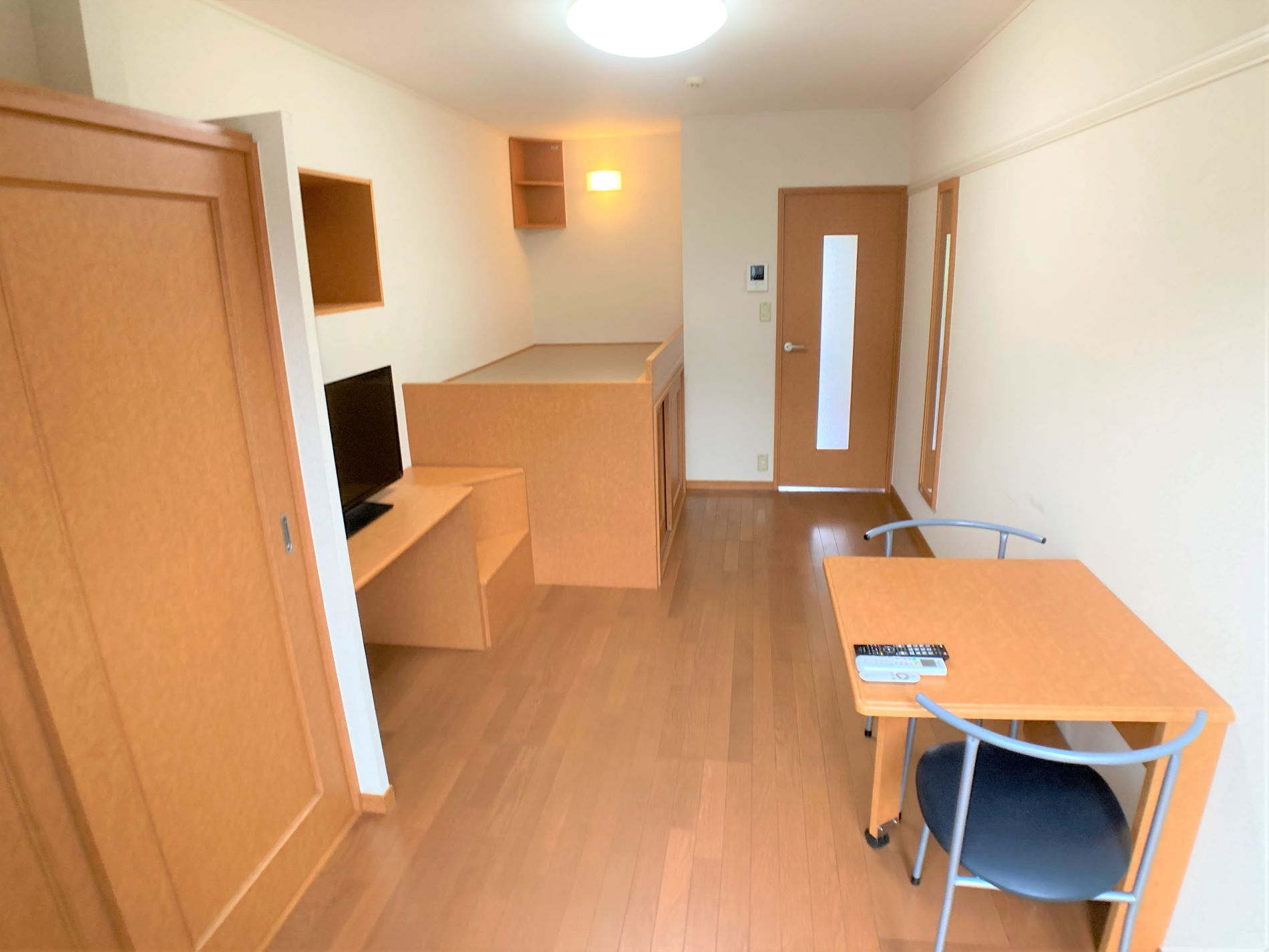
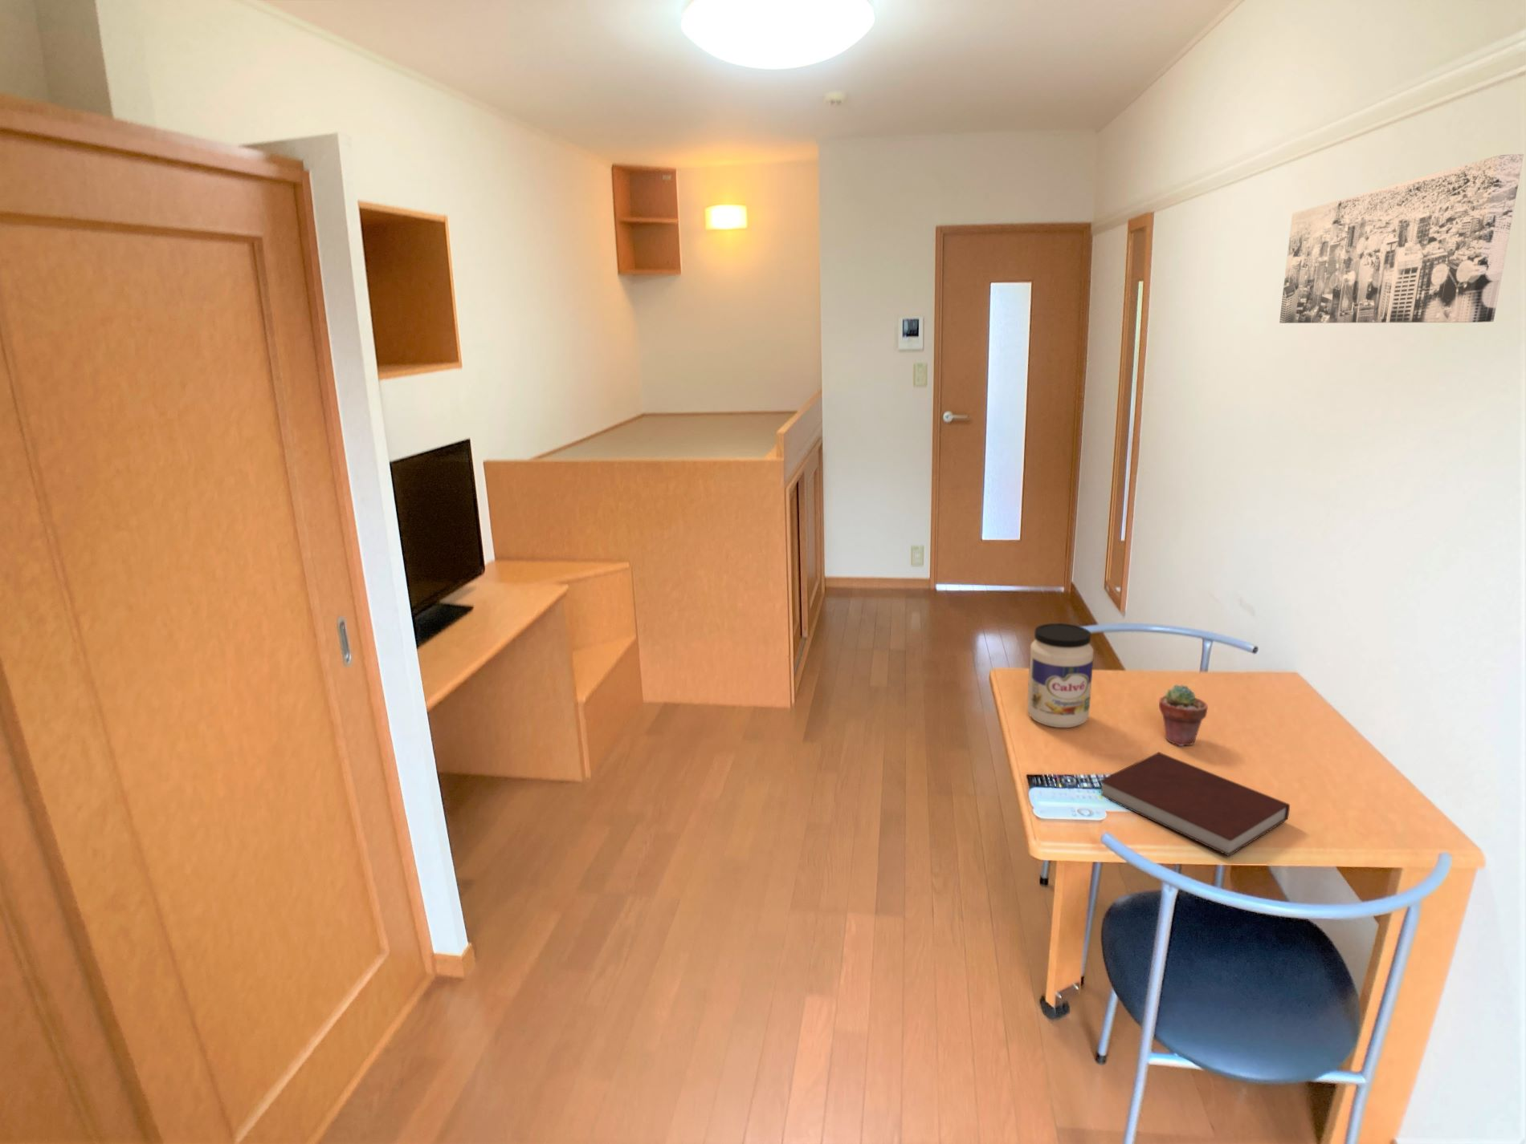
+ potted succulent (1181, 713)
+ notebook (1190, 799)
+ jar (1059, 674)
+ wall art (1374, 257)
